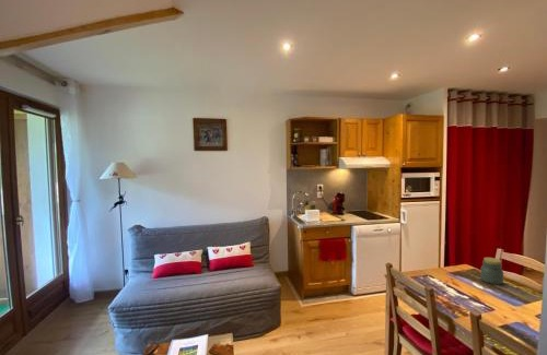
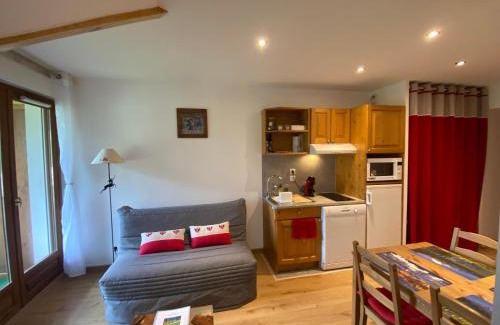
- jar (491, 270)
